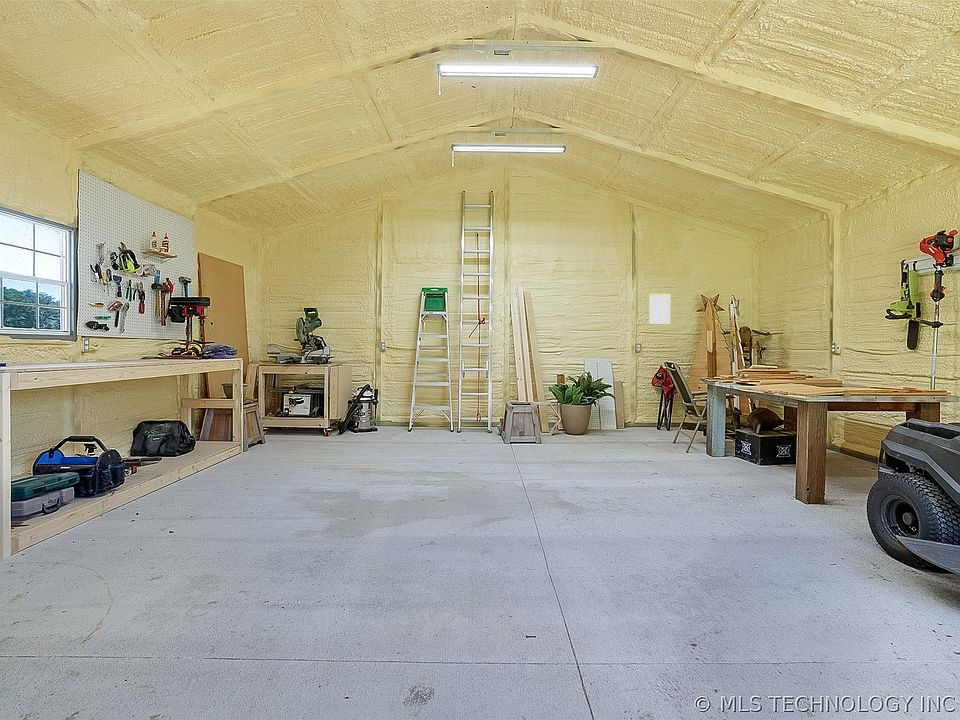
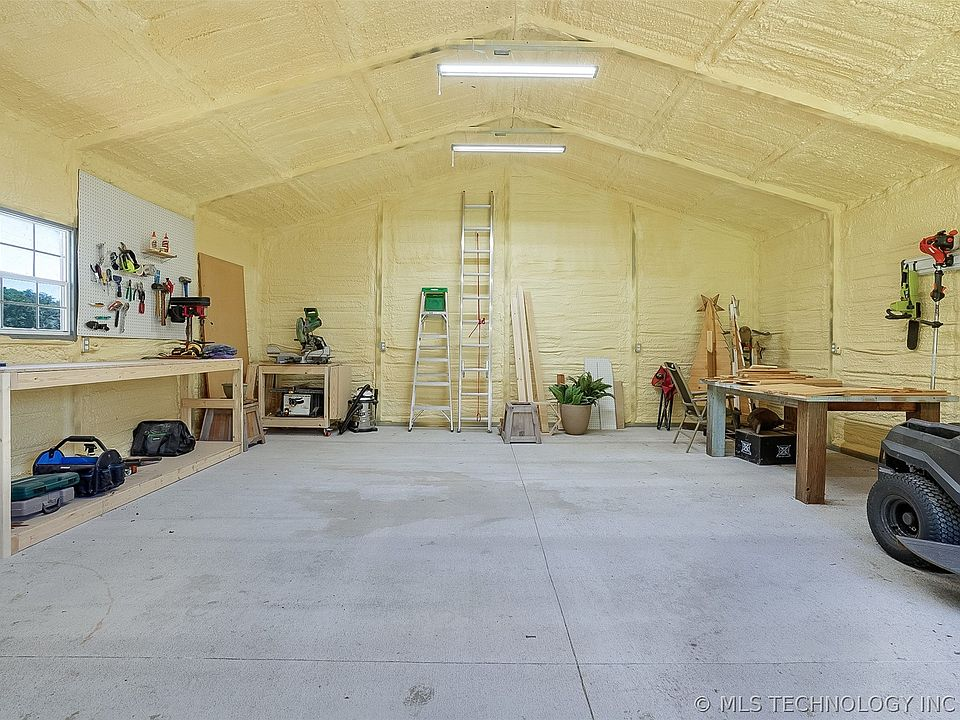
- calendar (659, 305)
